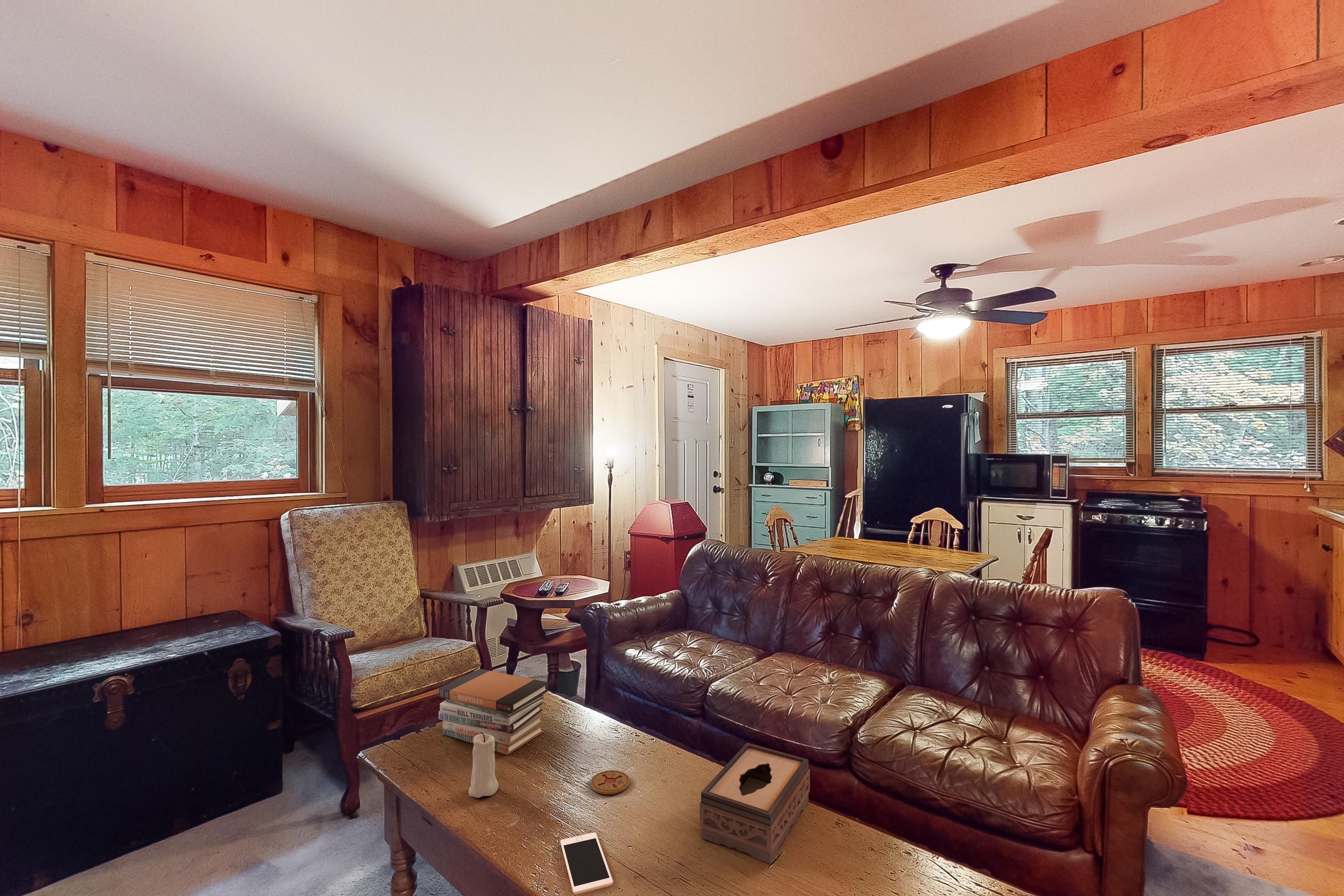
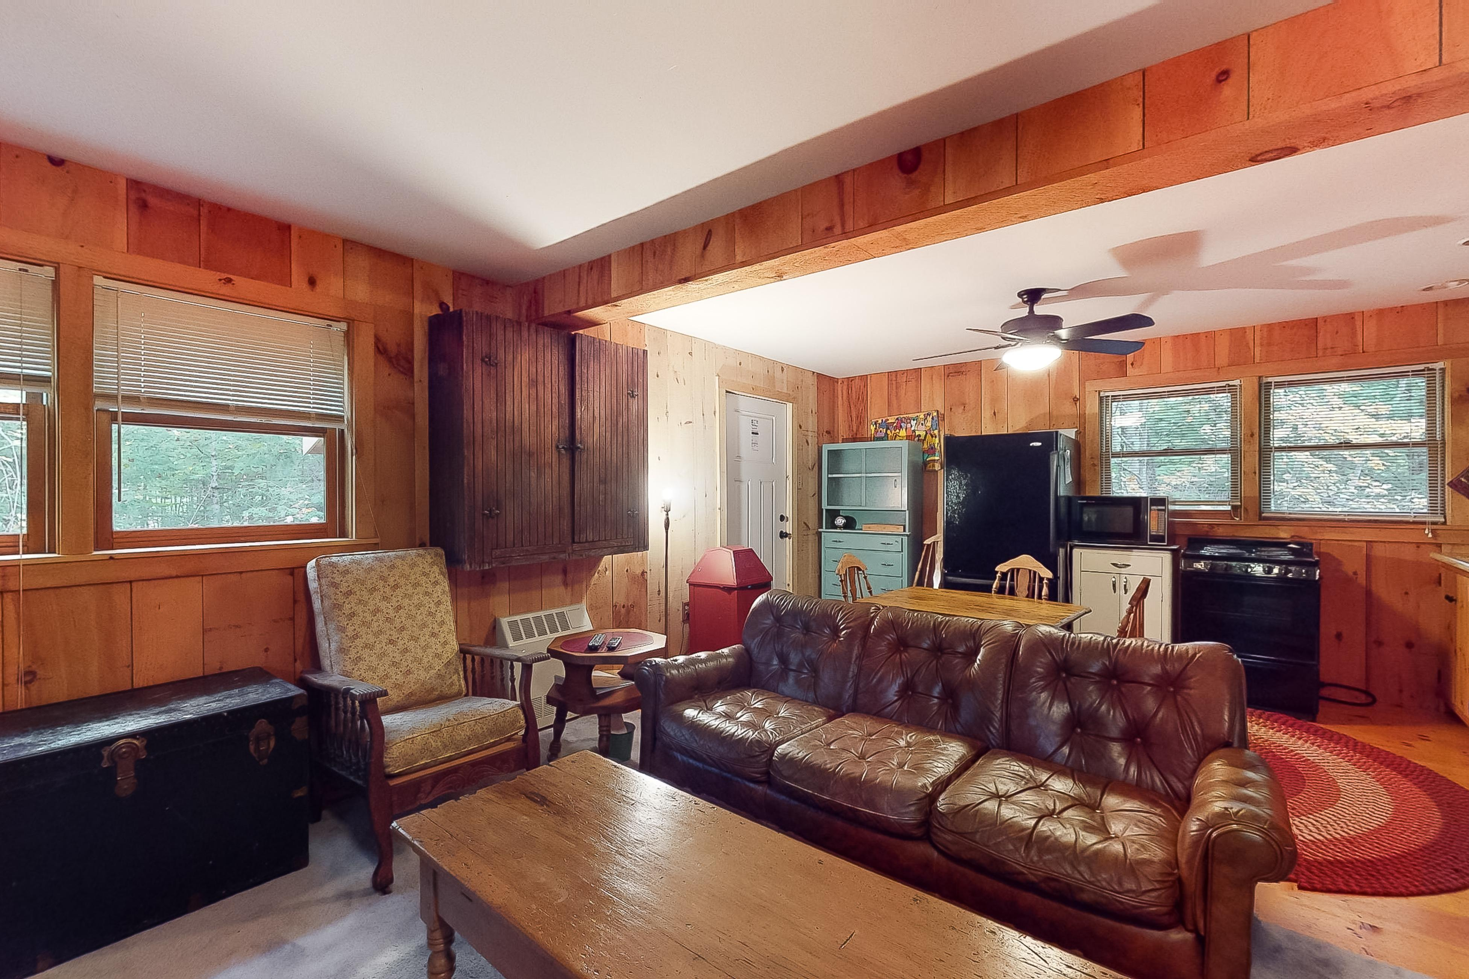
- tissue box (757, 797)
- book stack (493, 708)
- cell phone (585, 861)
- candle (483, 761)
- coaster (610, 782)
